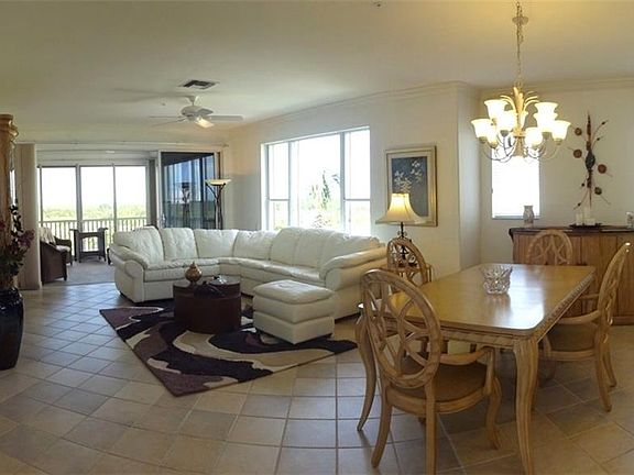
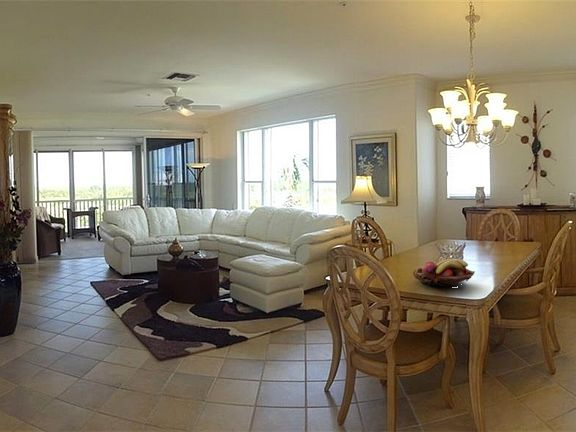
+ fruit basket (443, 271)
